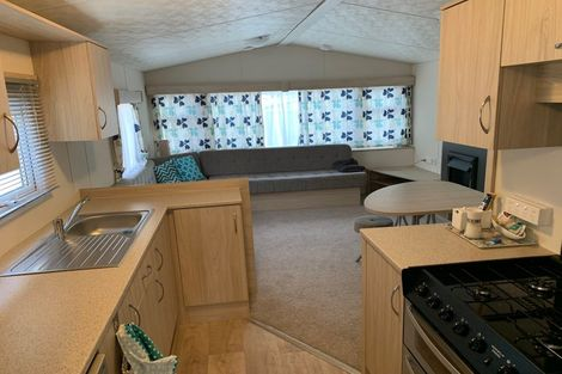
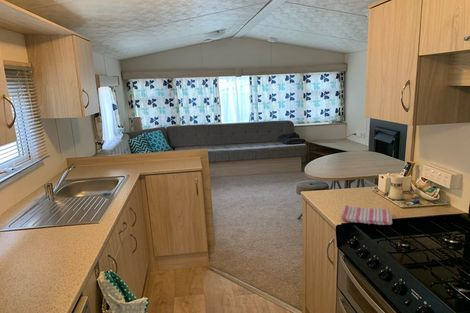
+ dish towel (366, 214)
